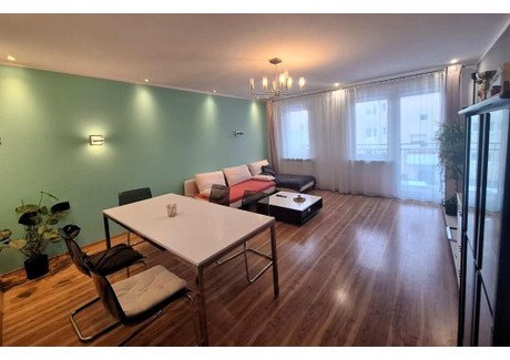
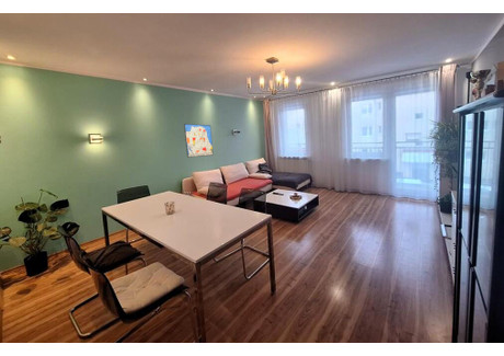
+ wall art (199, 140)
